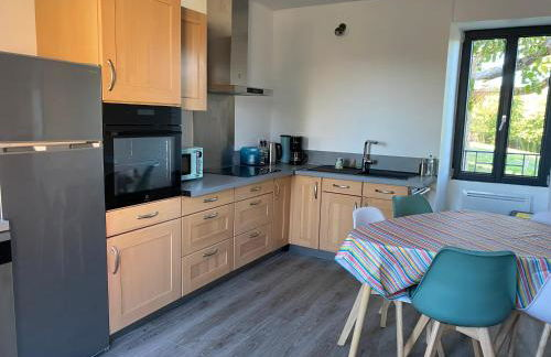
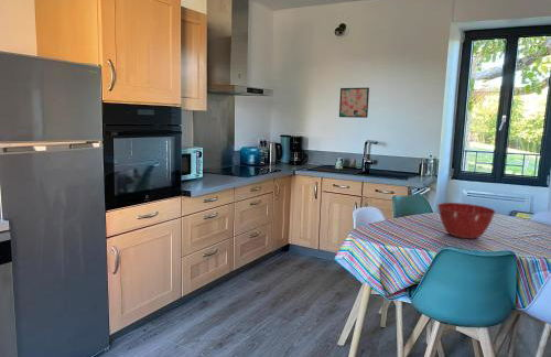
+ wall art (354, 102)
+ mixing bowl (464, 221)
